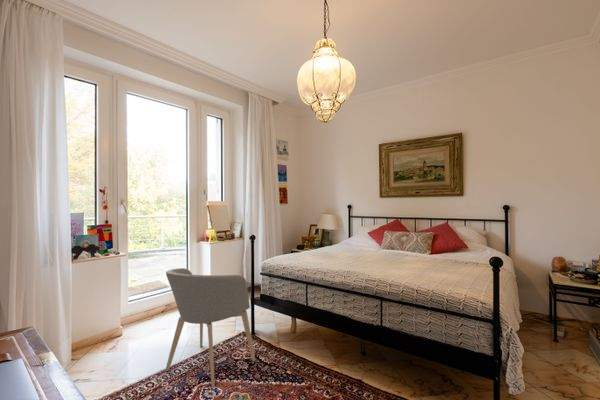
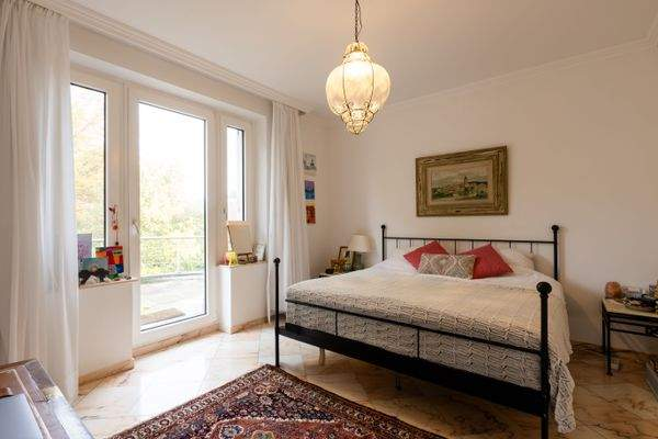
- armchair (210, 313)
